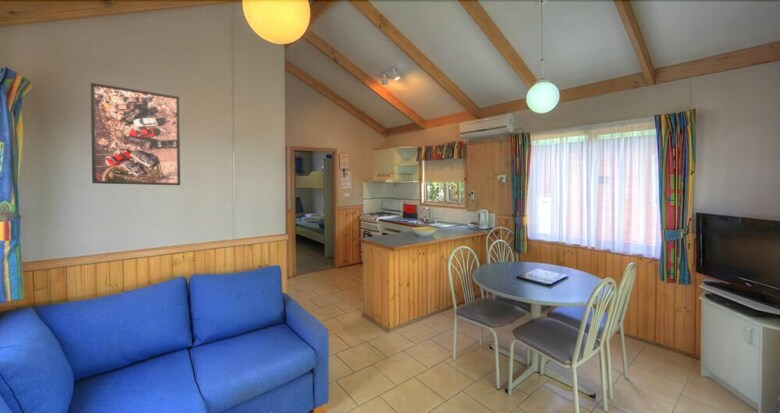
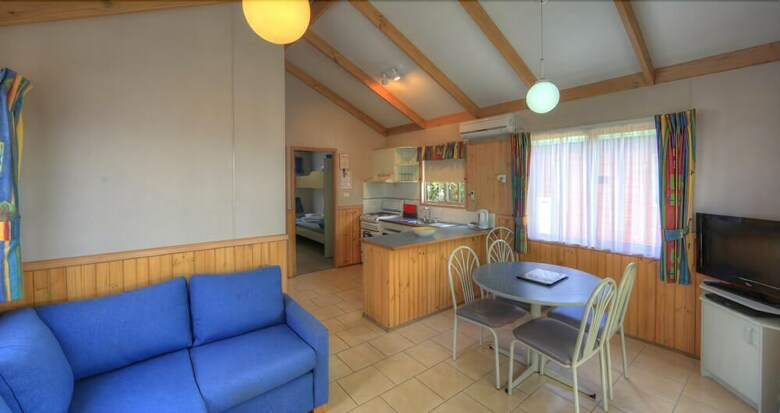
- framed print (138, 137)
